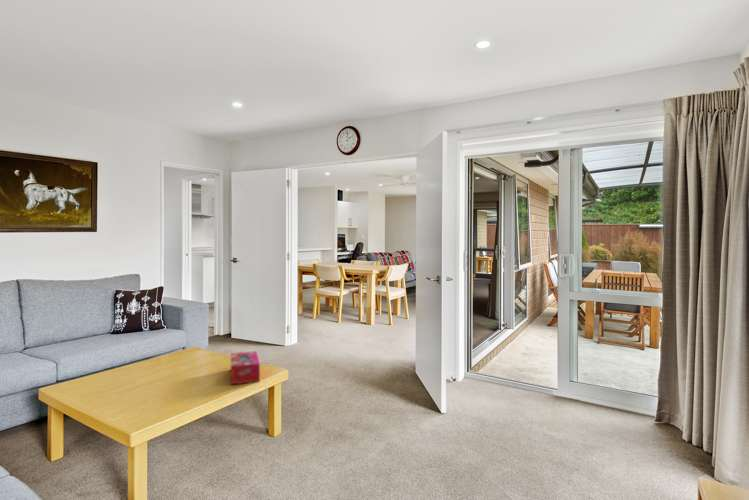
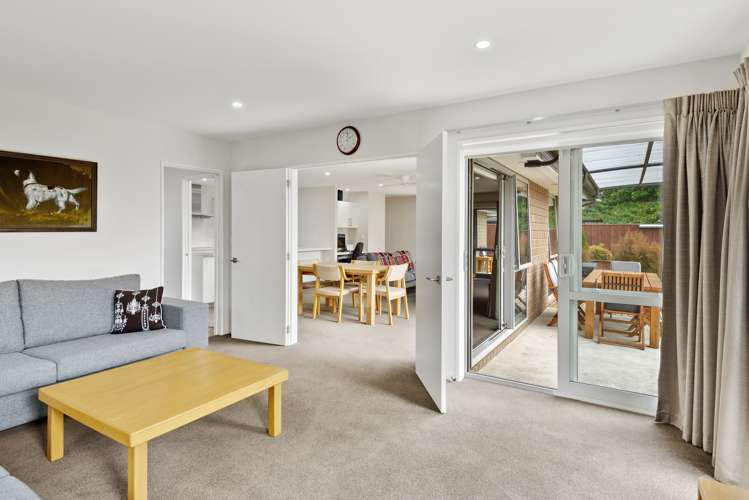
- tissue box (244, 366)
